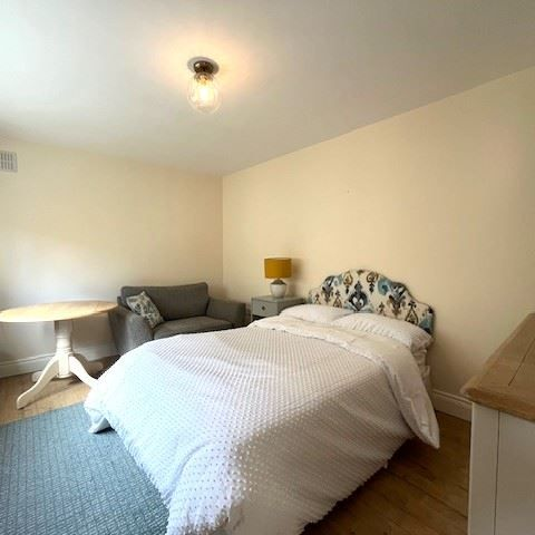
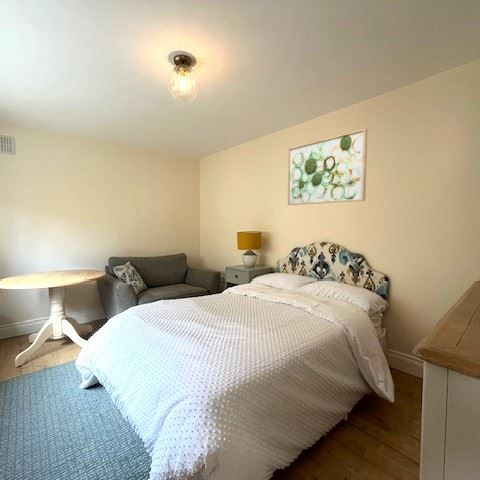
+ wall art (322, 171)
